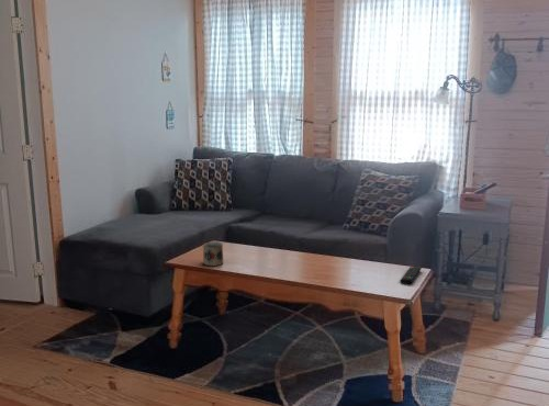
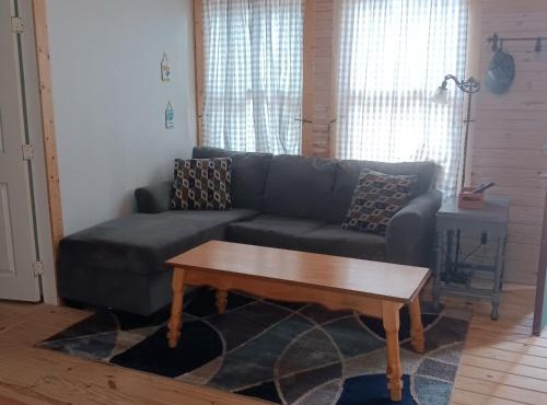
- remote control (411, 274)
- mug (212, 252)
